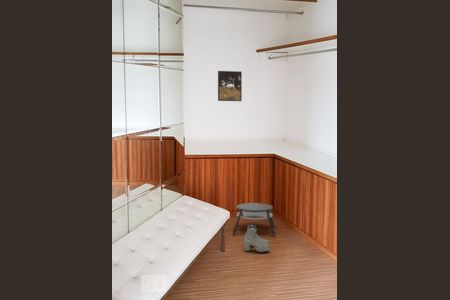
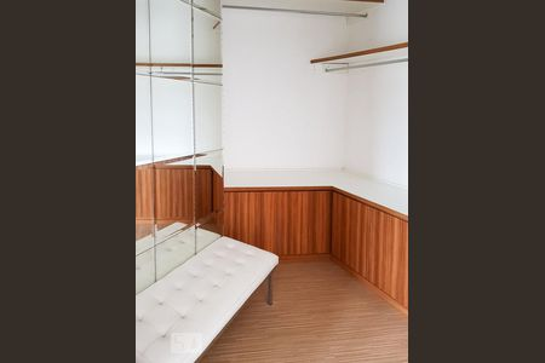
- boots (256, 237)
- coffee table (254, 218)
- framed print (229, 86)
